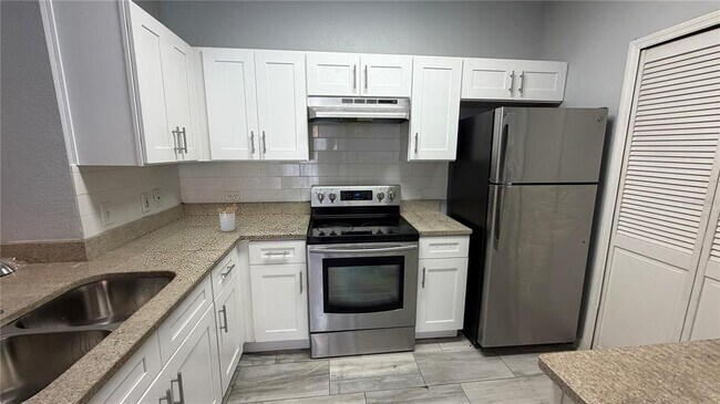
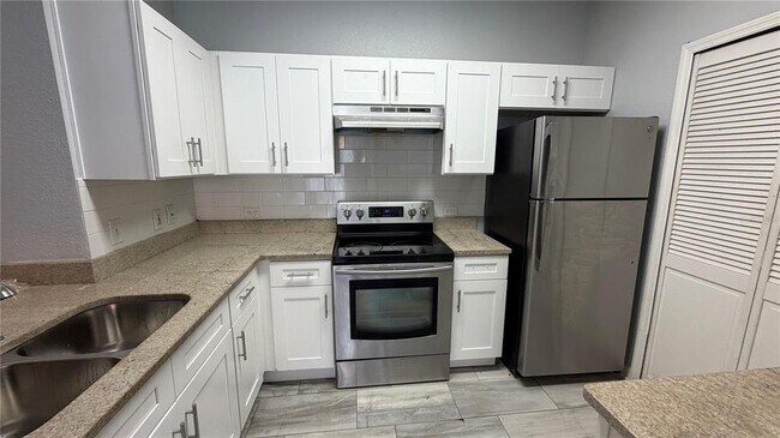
- utensil holder (228, 217)
